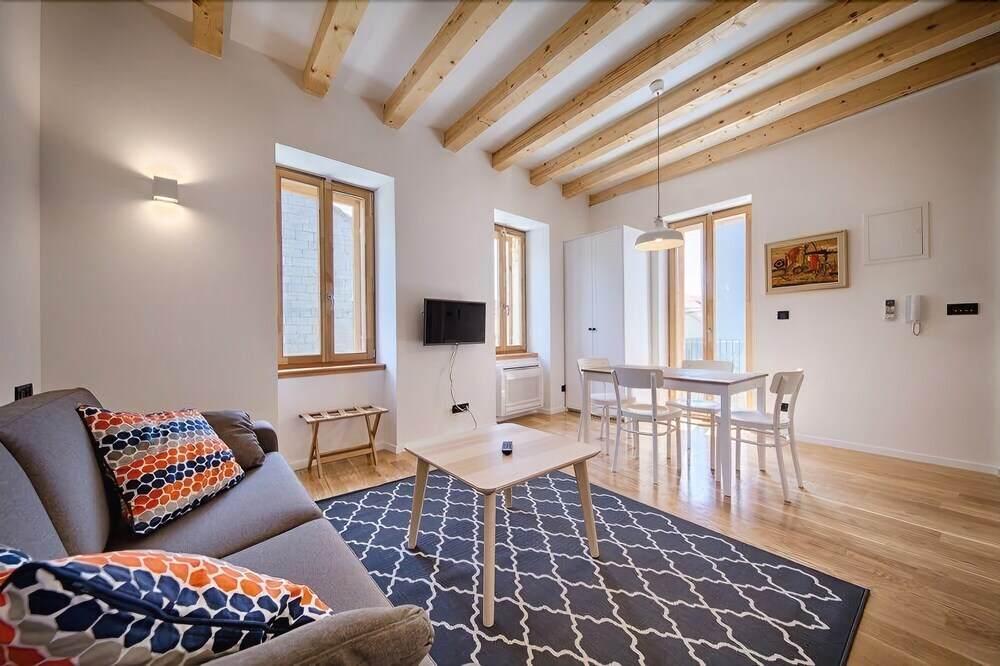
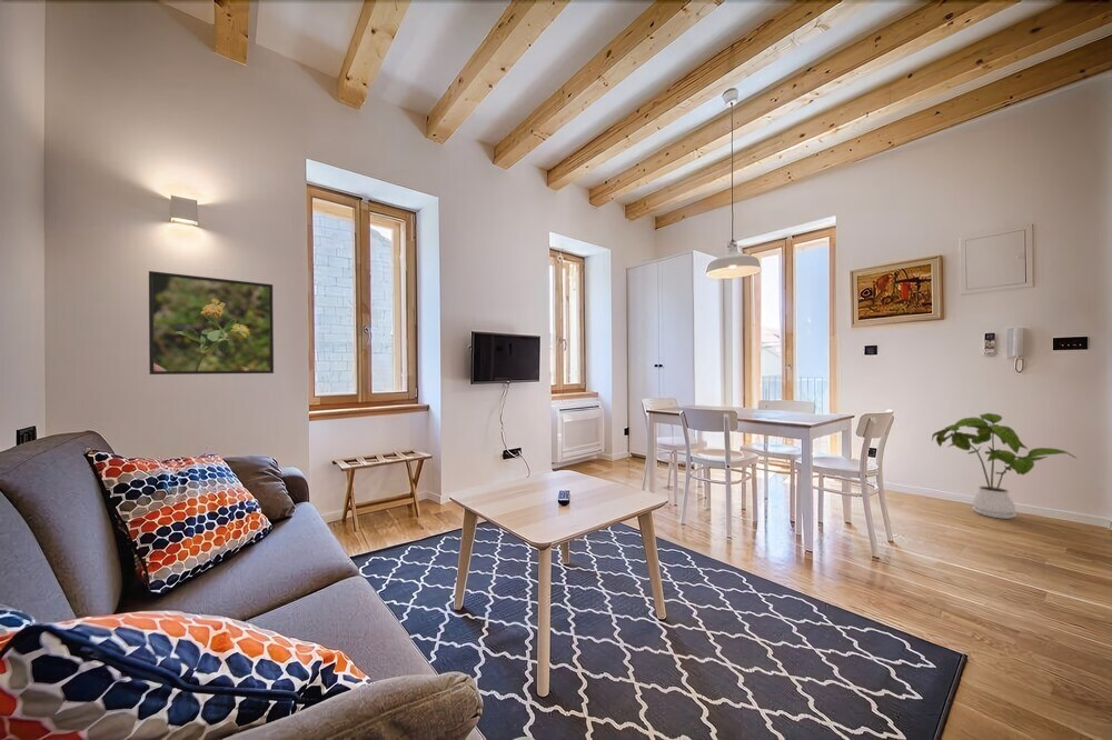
+ house plant (993, 466)
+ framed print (216, 326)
